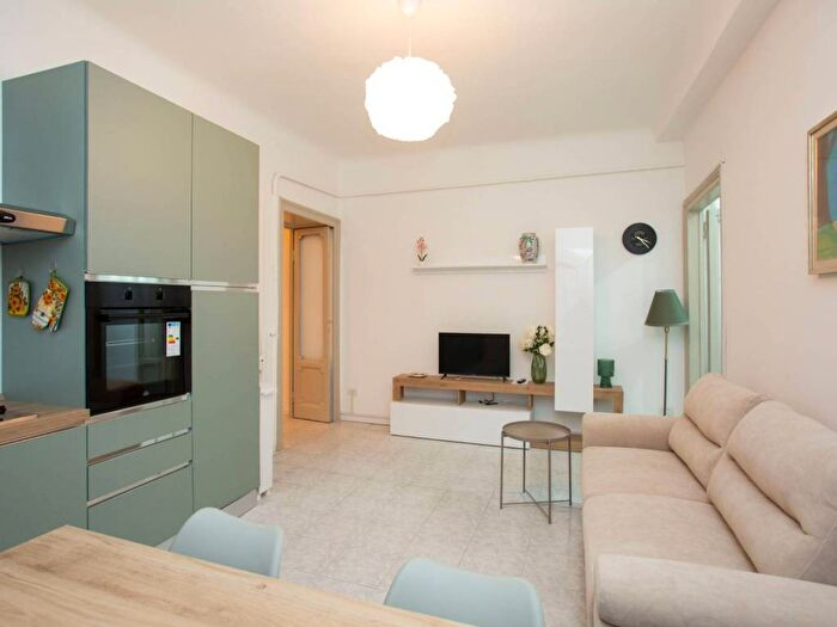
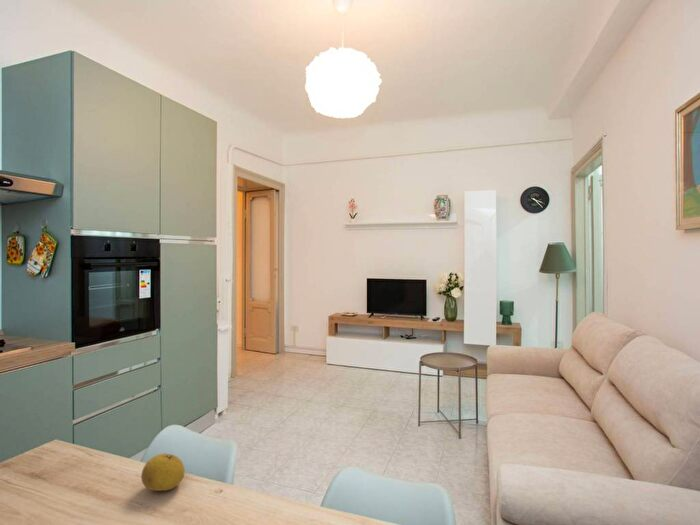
+ fruit (163, 471)
